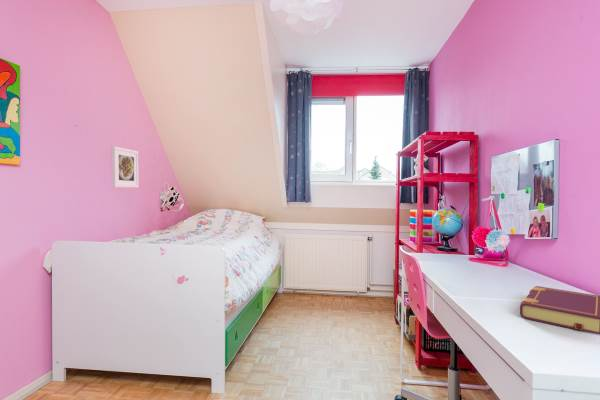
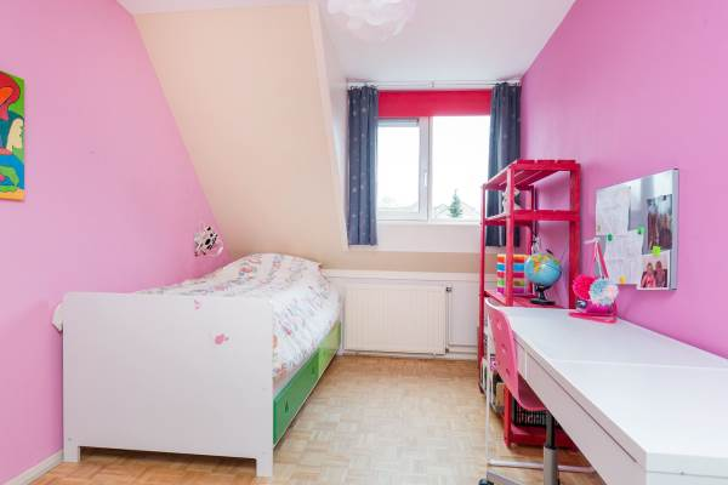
- book (561, 306)
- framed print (125, 168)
